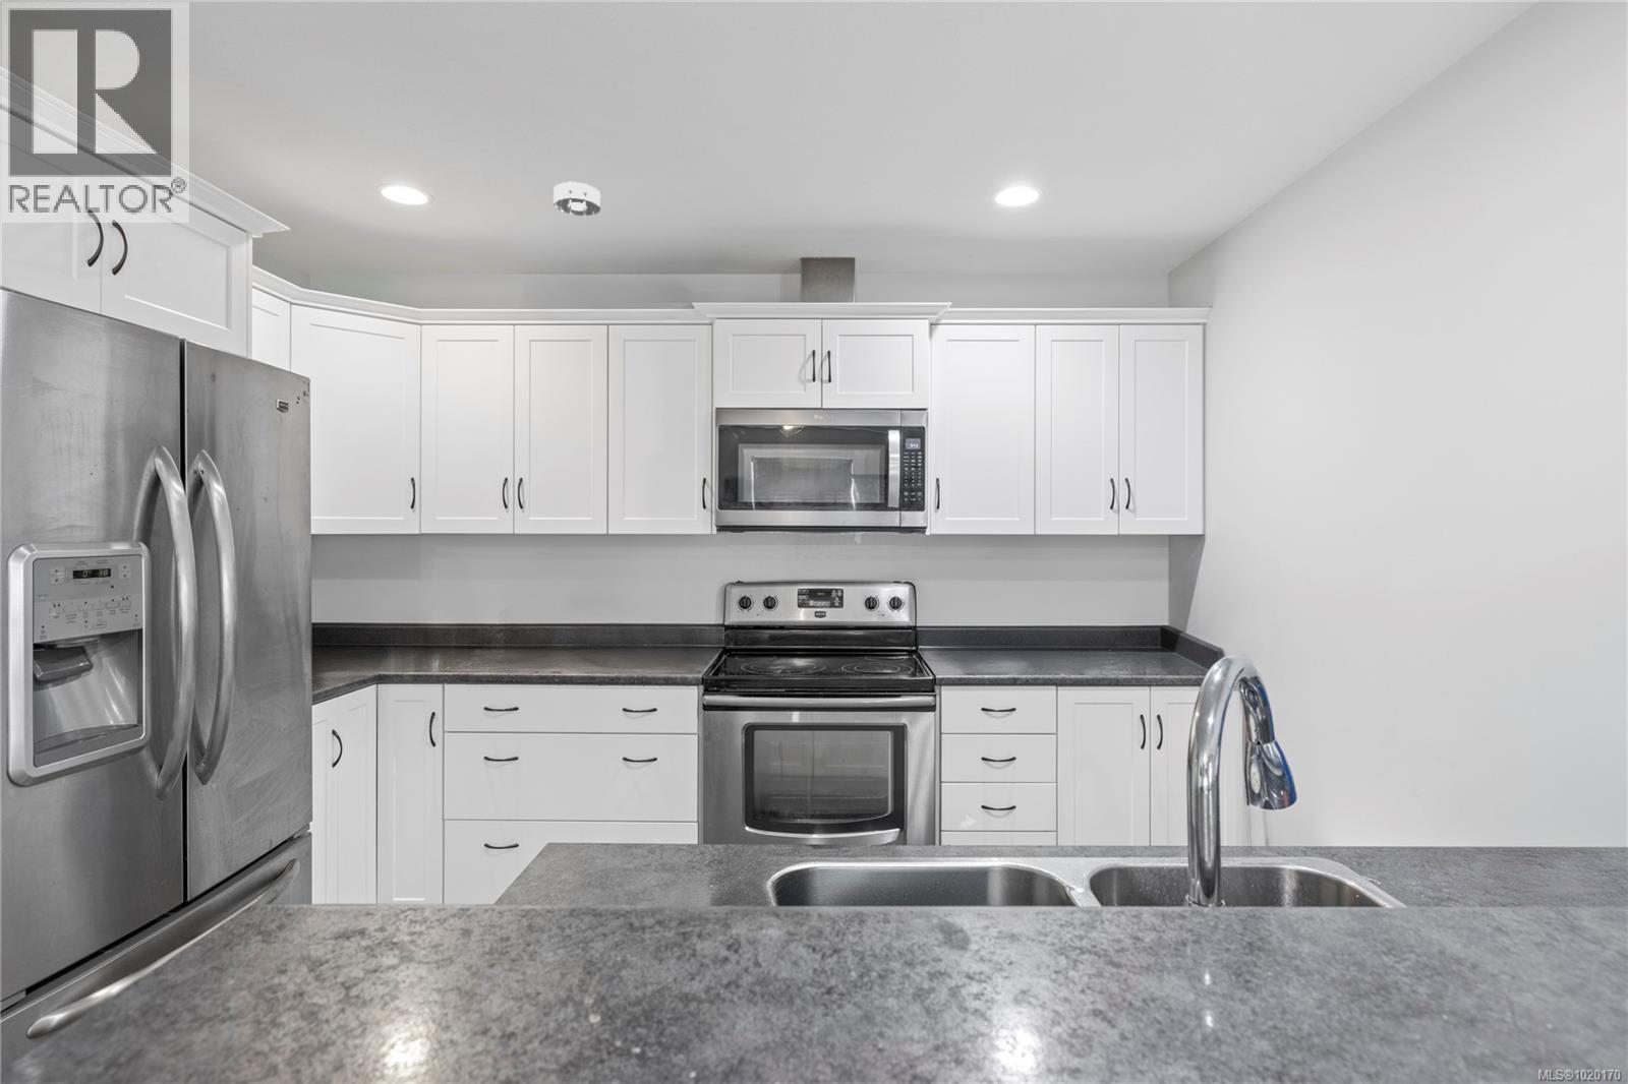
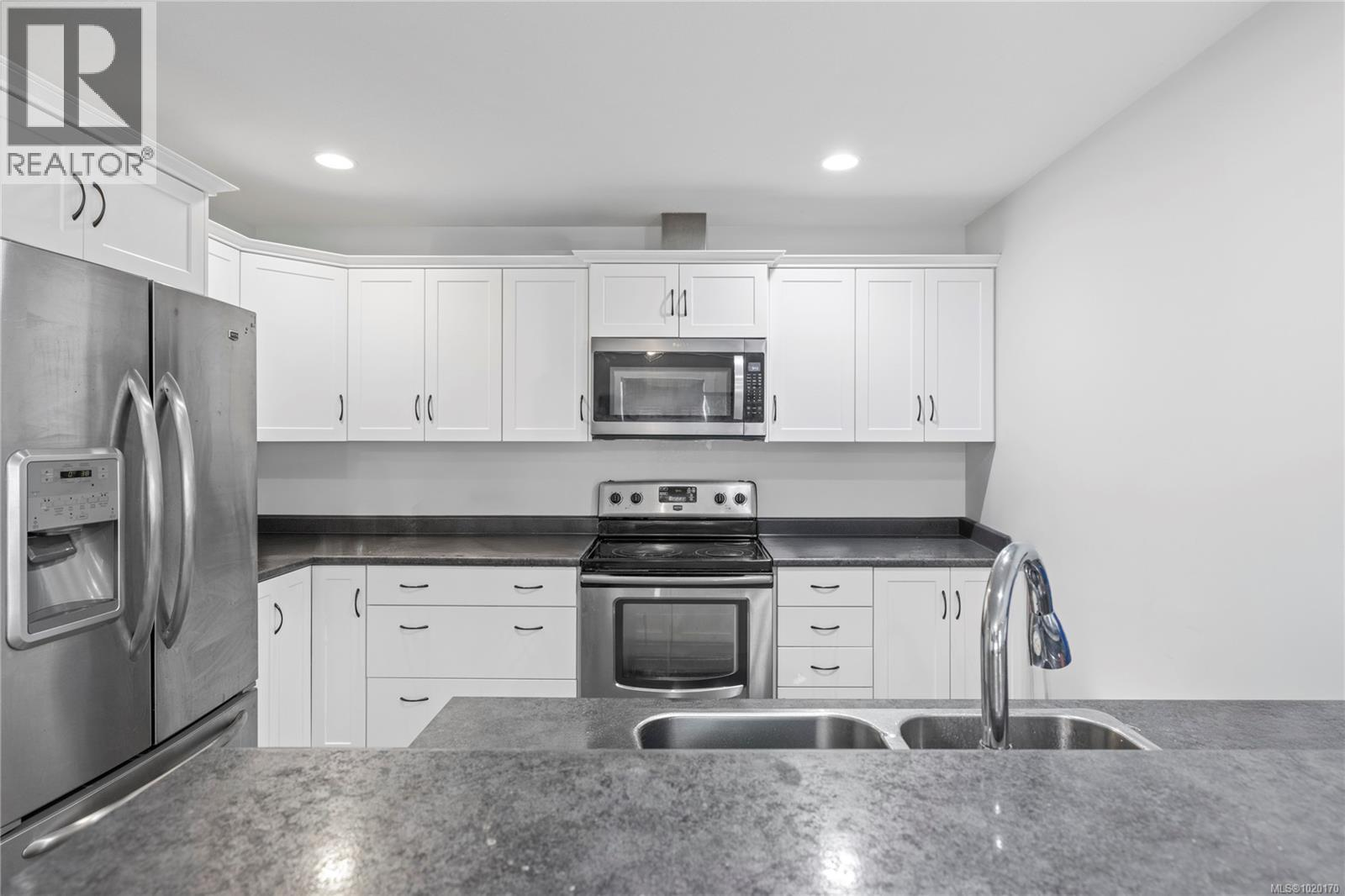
- smoke detector (577, 197)
